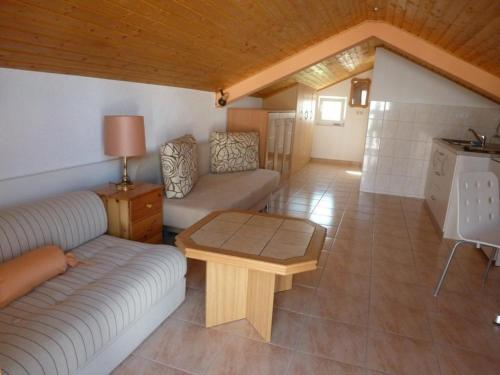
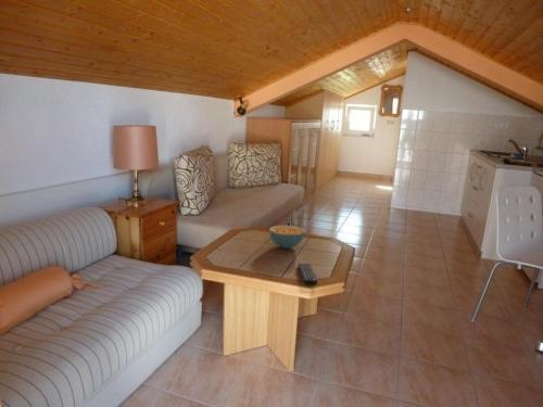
+ cereal bowl (286, 238)
+ remote control (306, 274)
